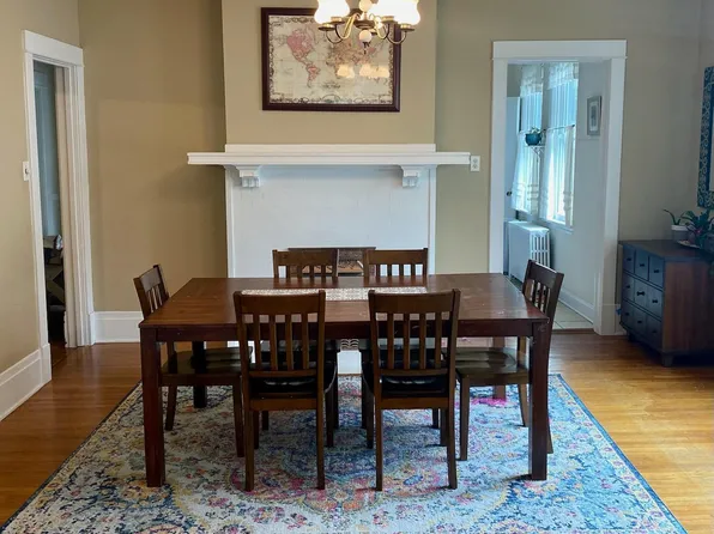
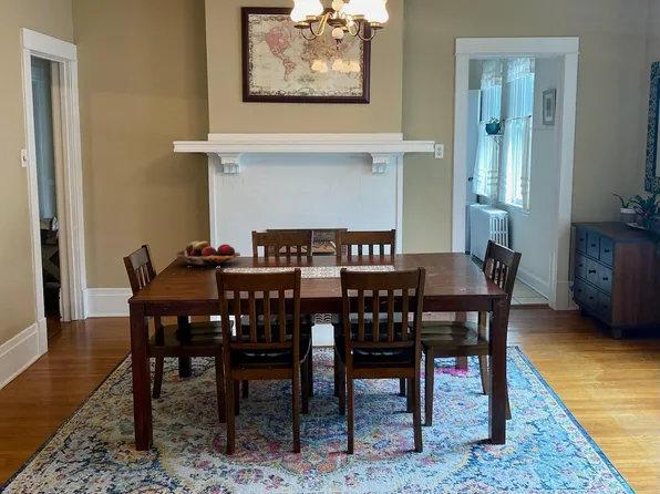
+ fruit basket (207, 253)
